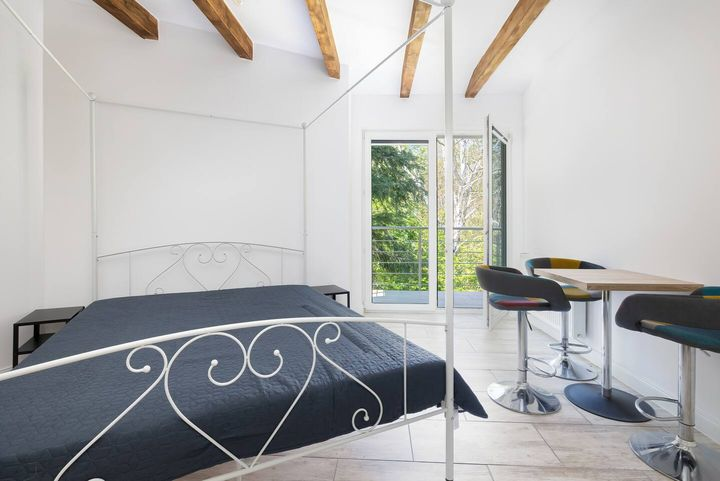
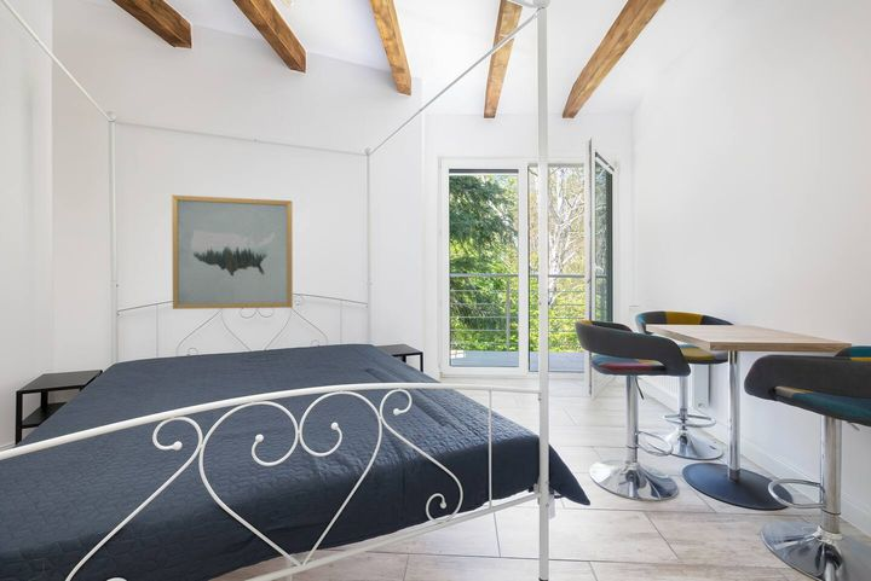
+ wall art (233, 252)
